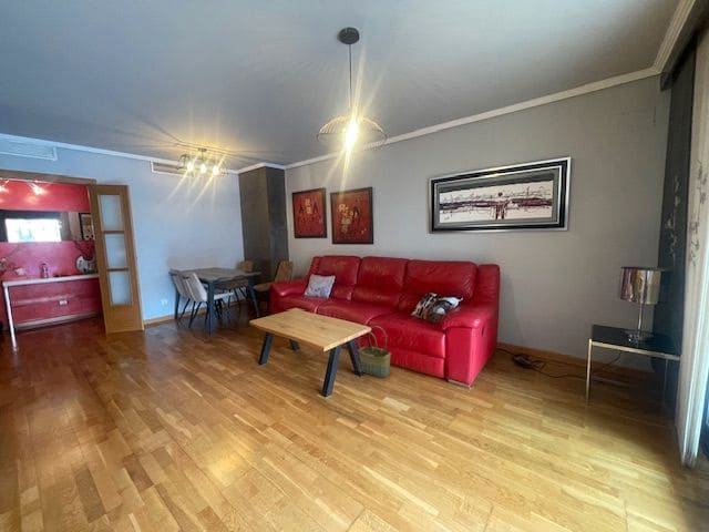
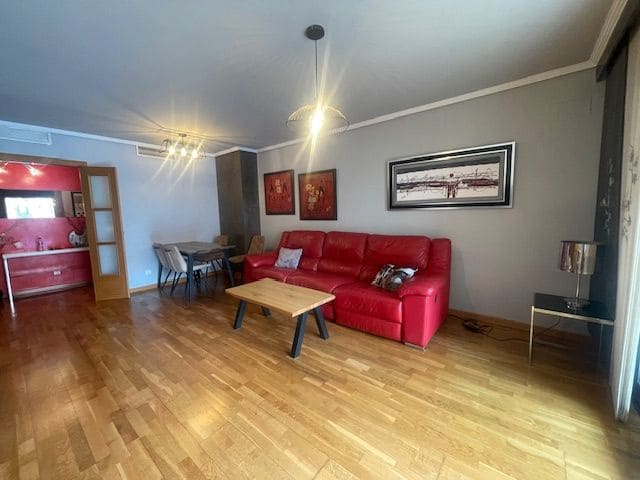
- basket (373, 349)
